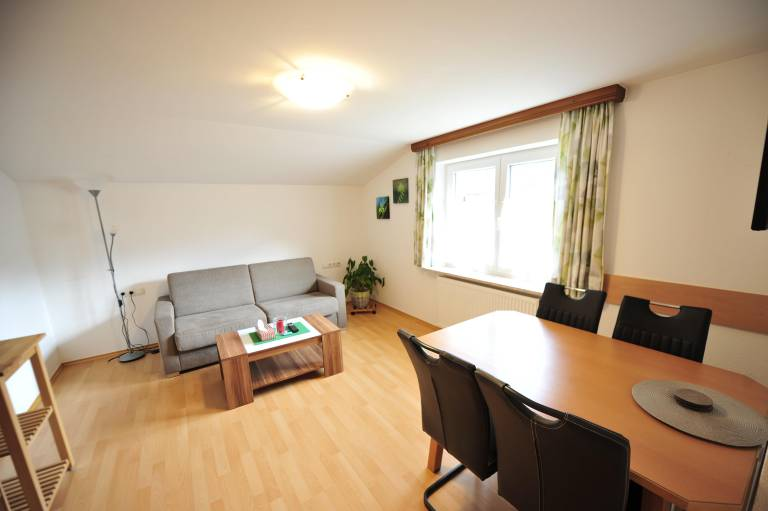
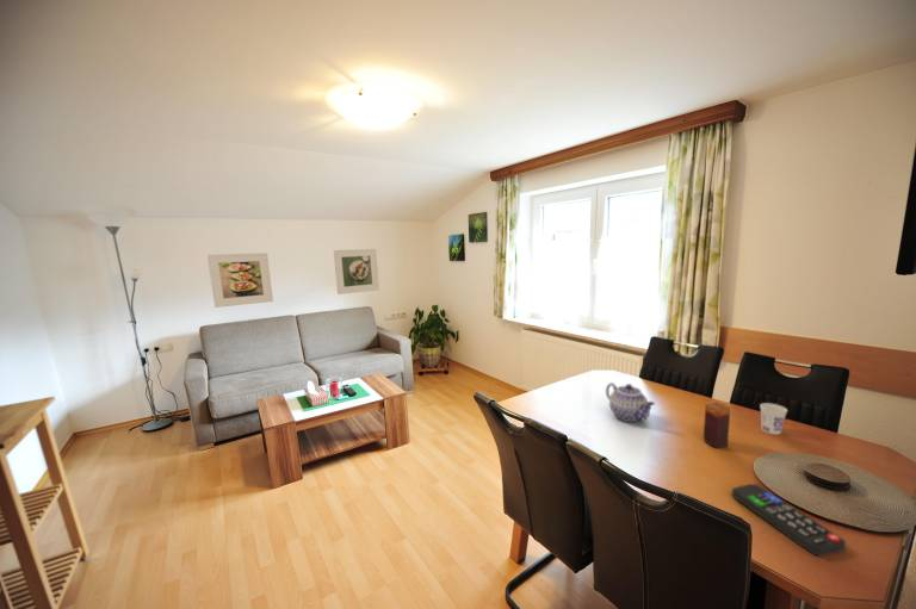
+ candle (716, 424)
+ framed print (357, 271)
+ remote control (782, 515)
+ cup (772, 420)
+ teapot (627, 400)
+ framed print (241, 279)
